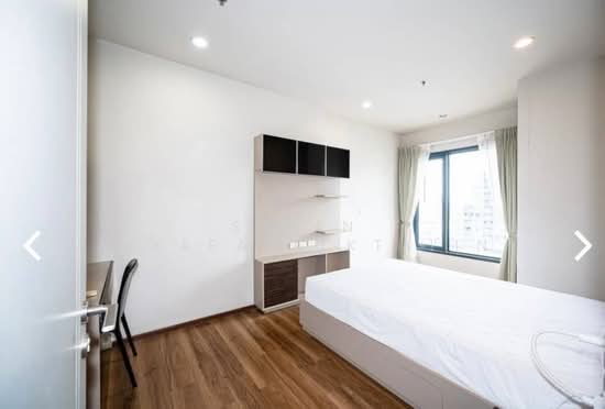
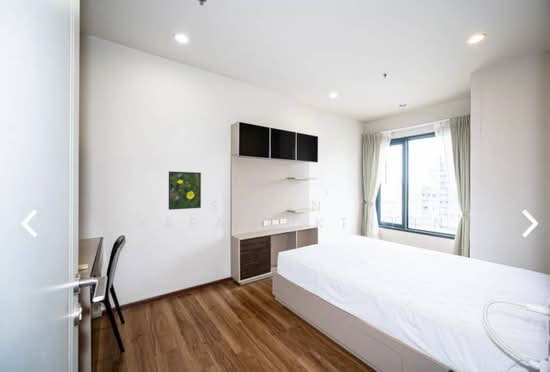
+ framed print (185, 190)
